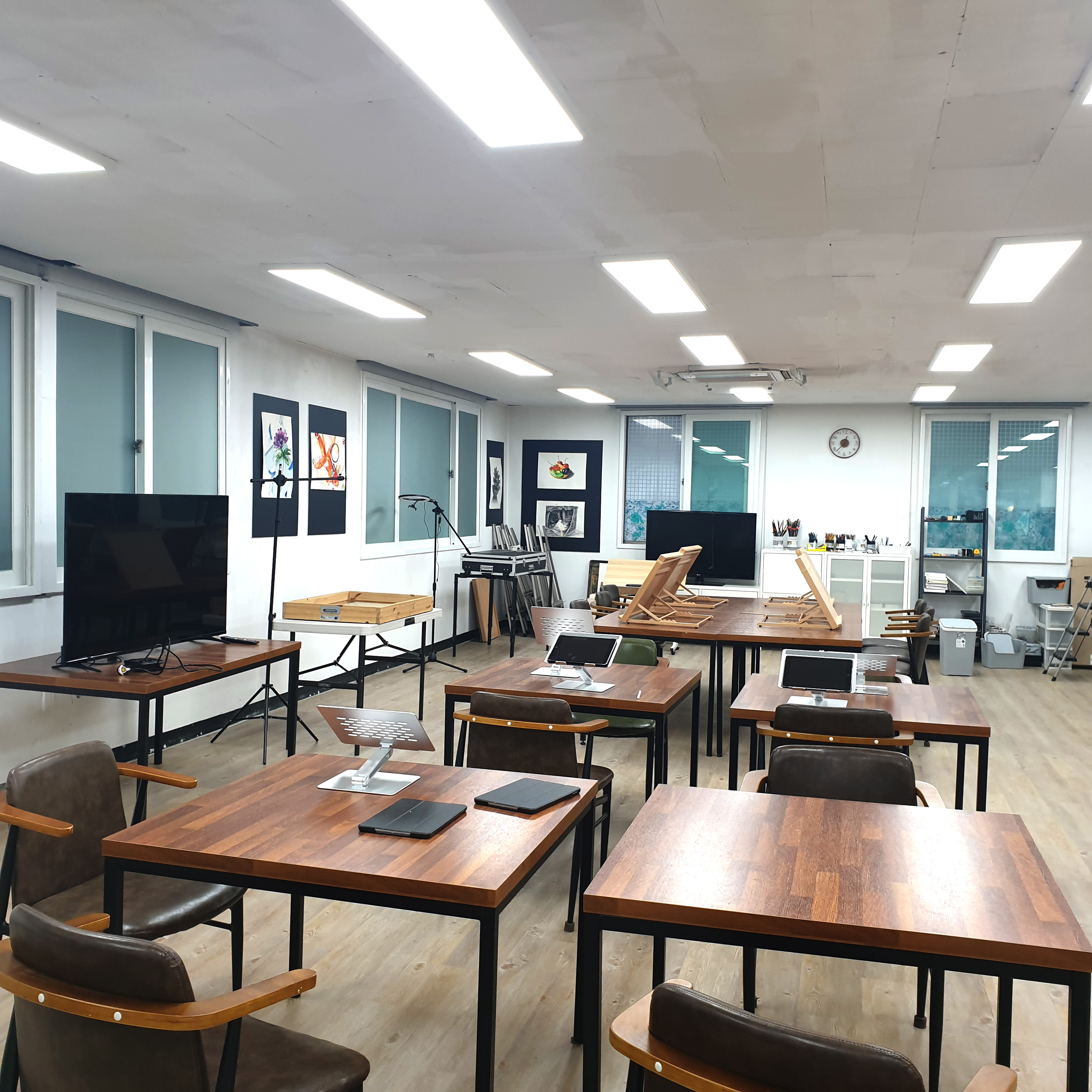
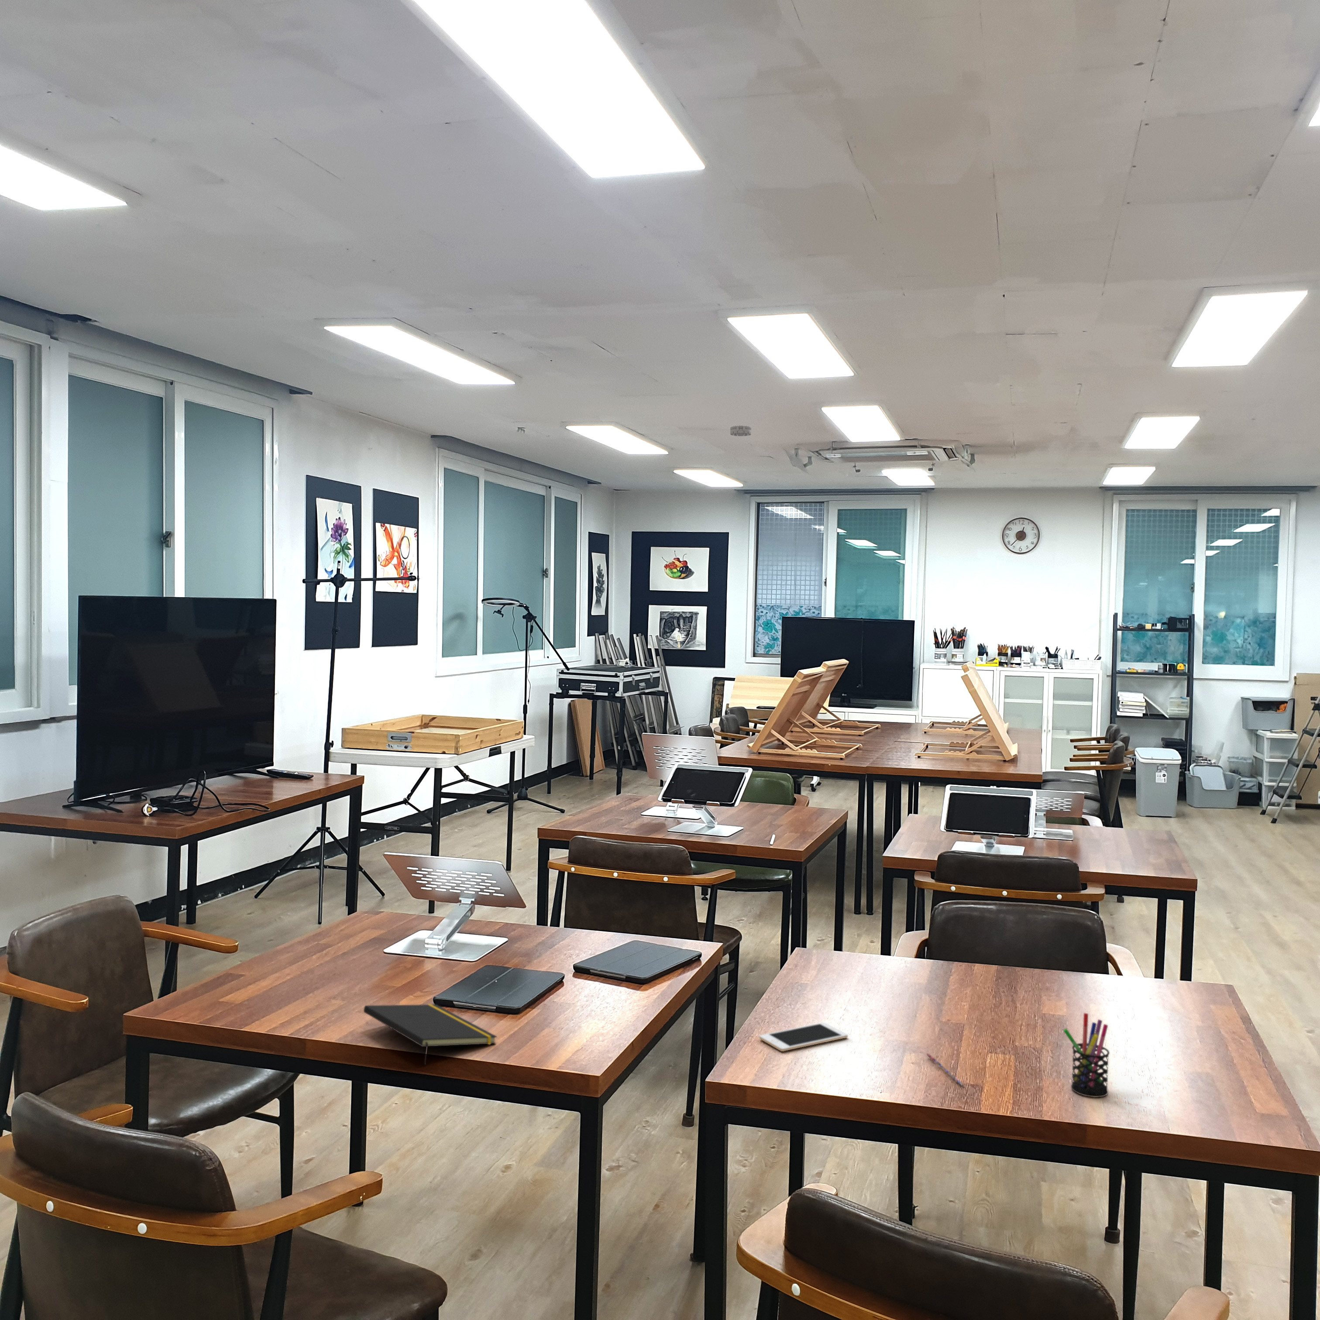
+ cell phone (804, 1036)
+ notepad (429, 1024)
+ pen (944, 1069)
+ smoke detector (741, 430)
+ pen holder (1085, 1054)
